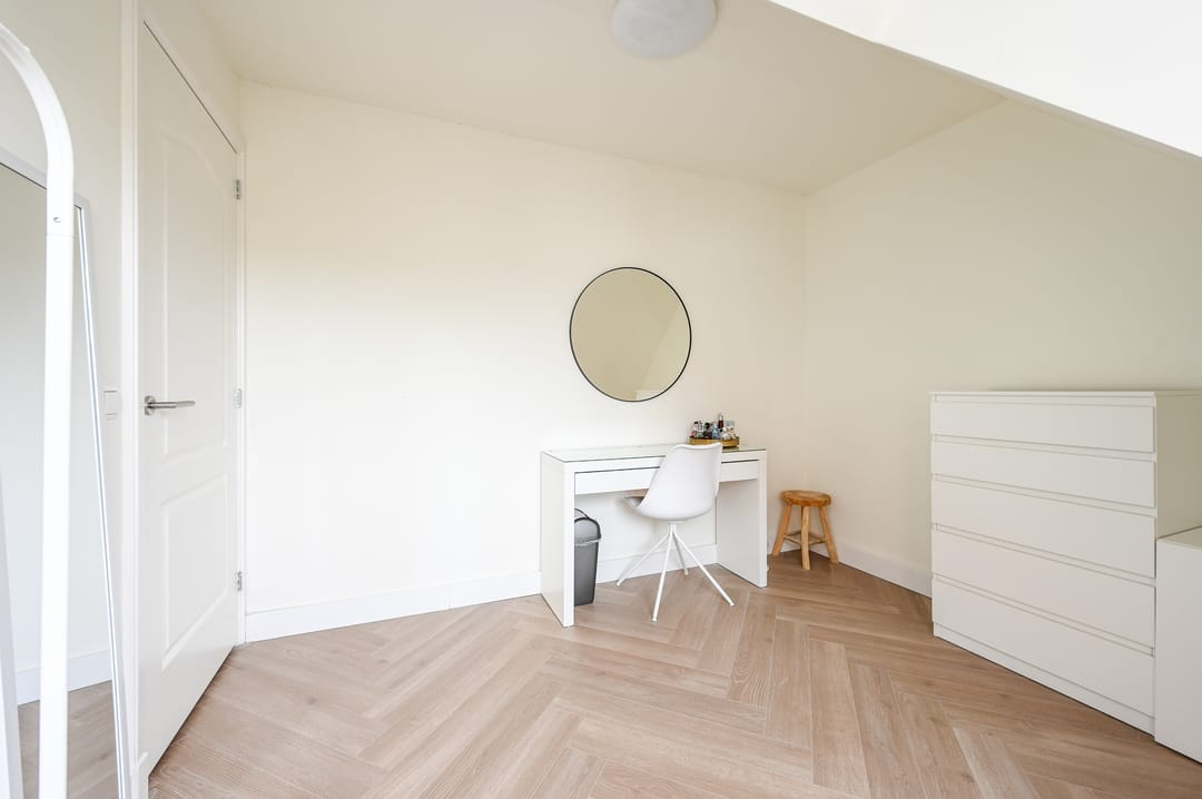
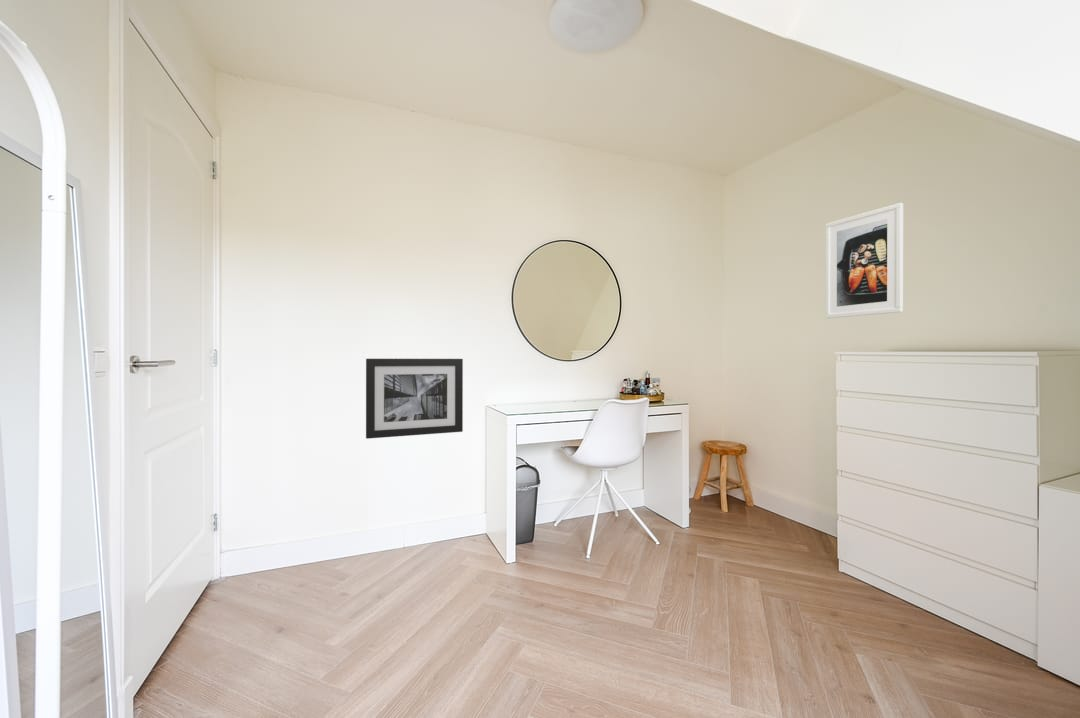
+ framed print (861, 264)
+ wall art (416, 396)
